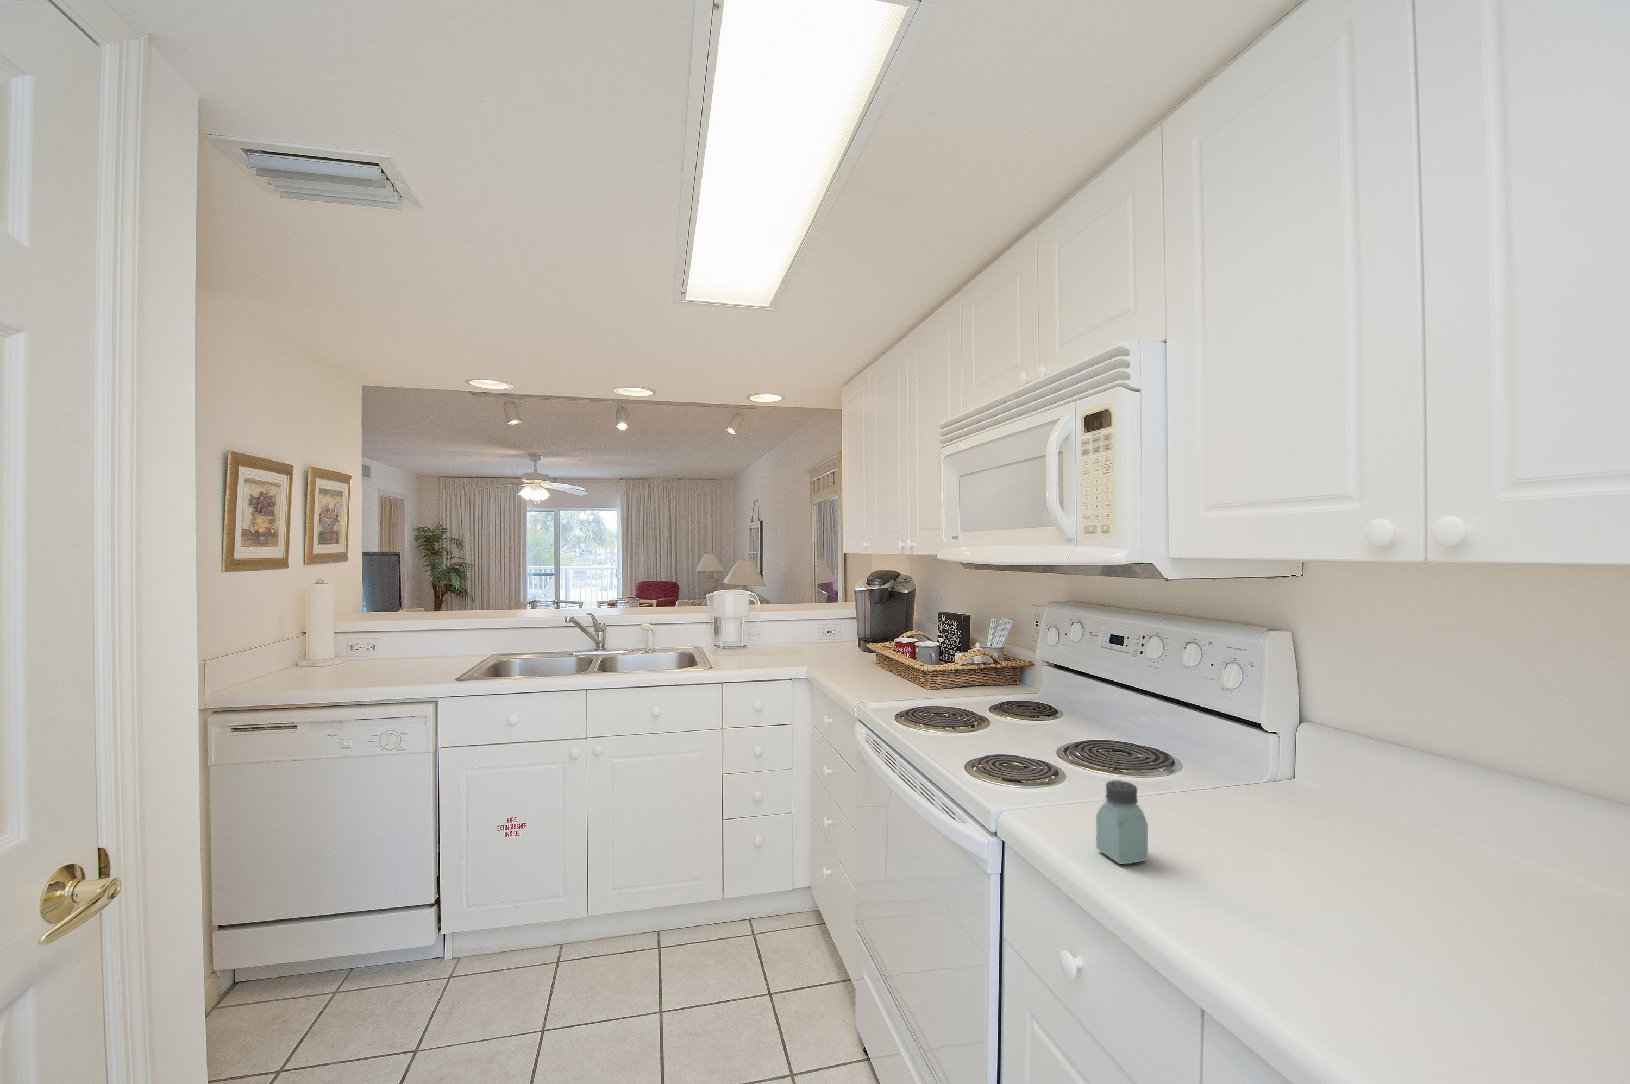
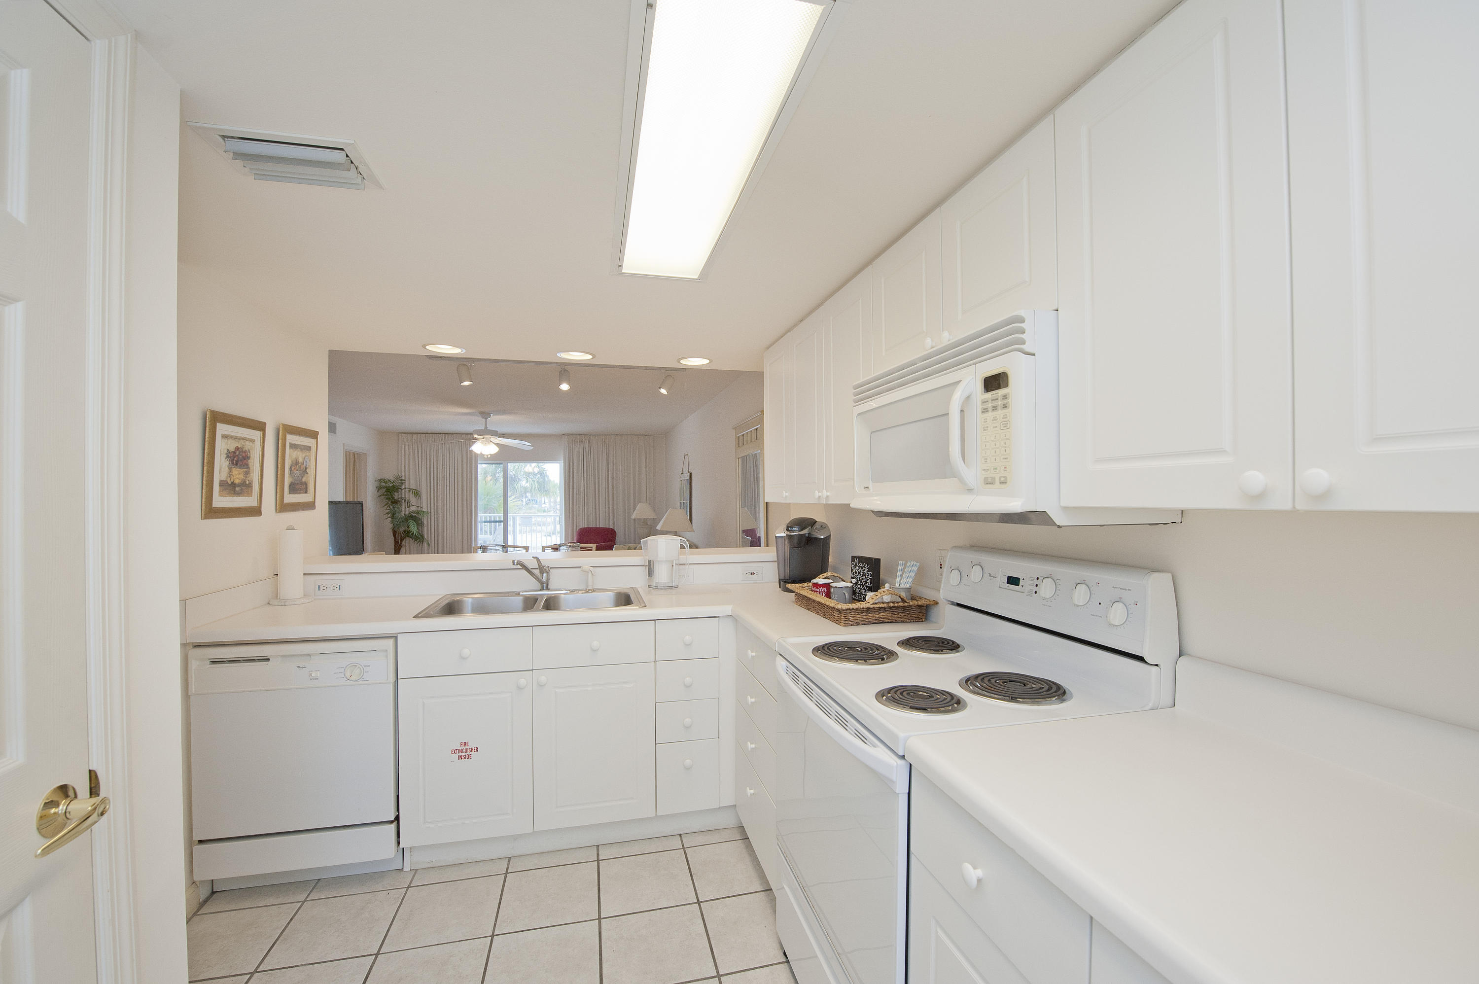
- saltshaker (1122, 820)
